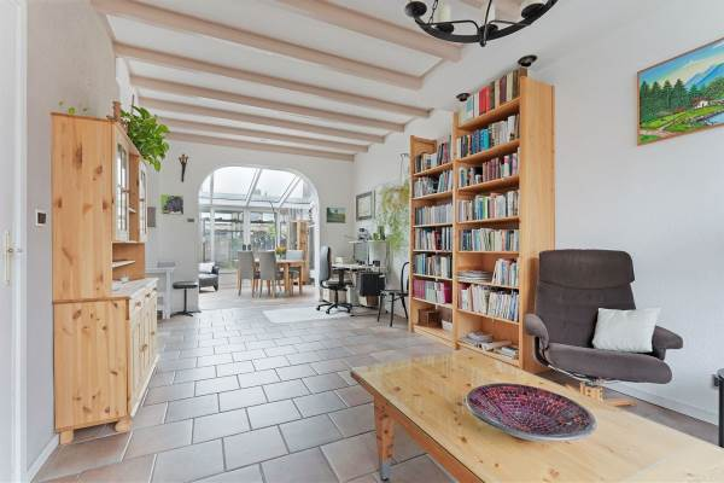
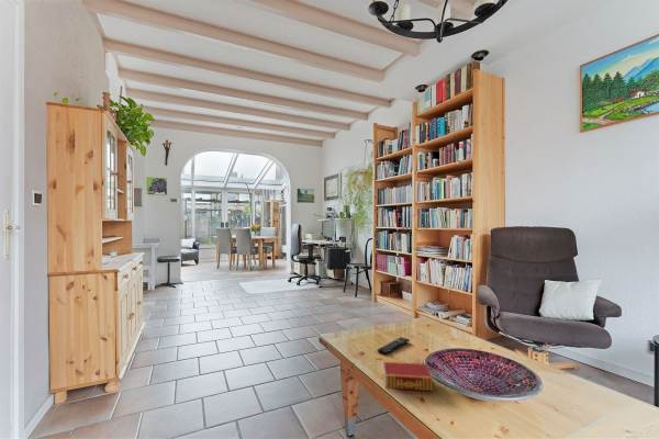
+ remote control (393, 346)
+ book (406, 375)
